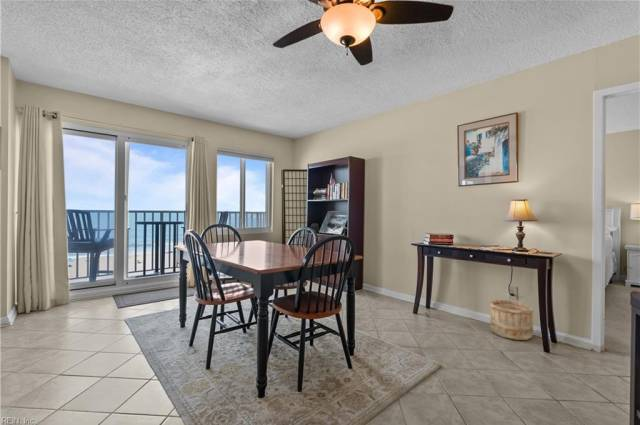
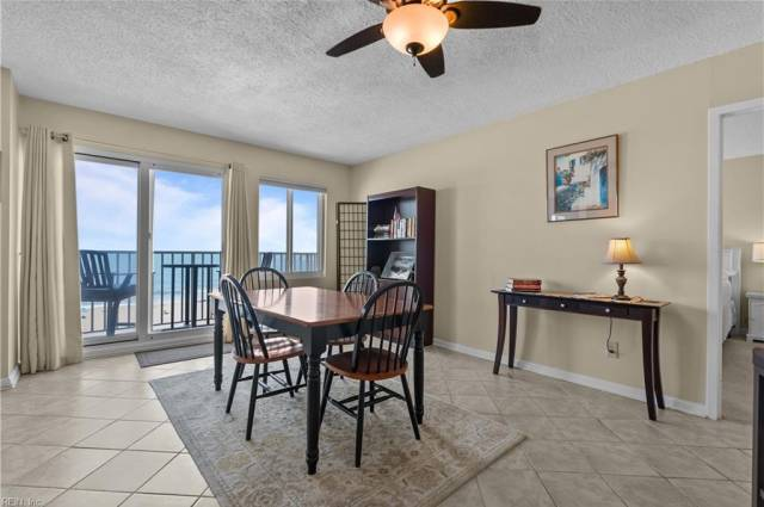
- wooden bucket (510, 319)
